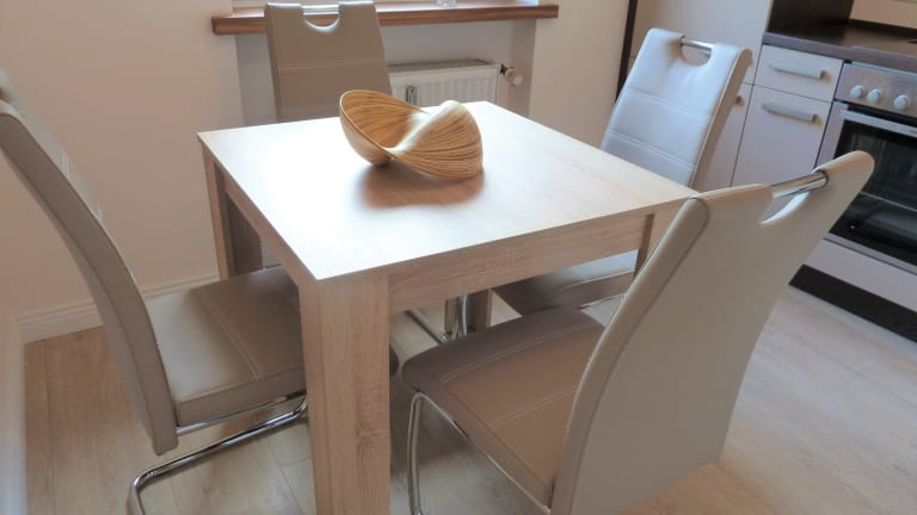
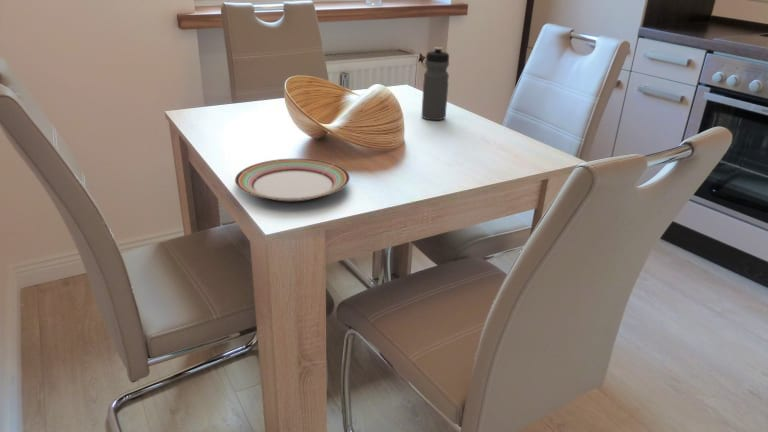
+ water bottle (435, 83)
+ plate (293, 181)
